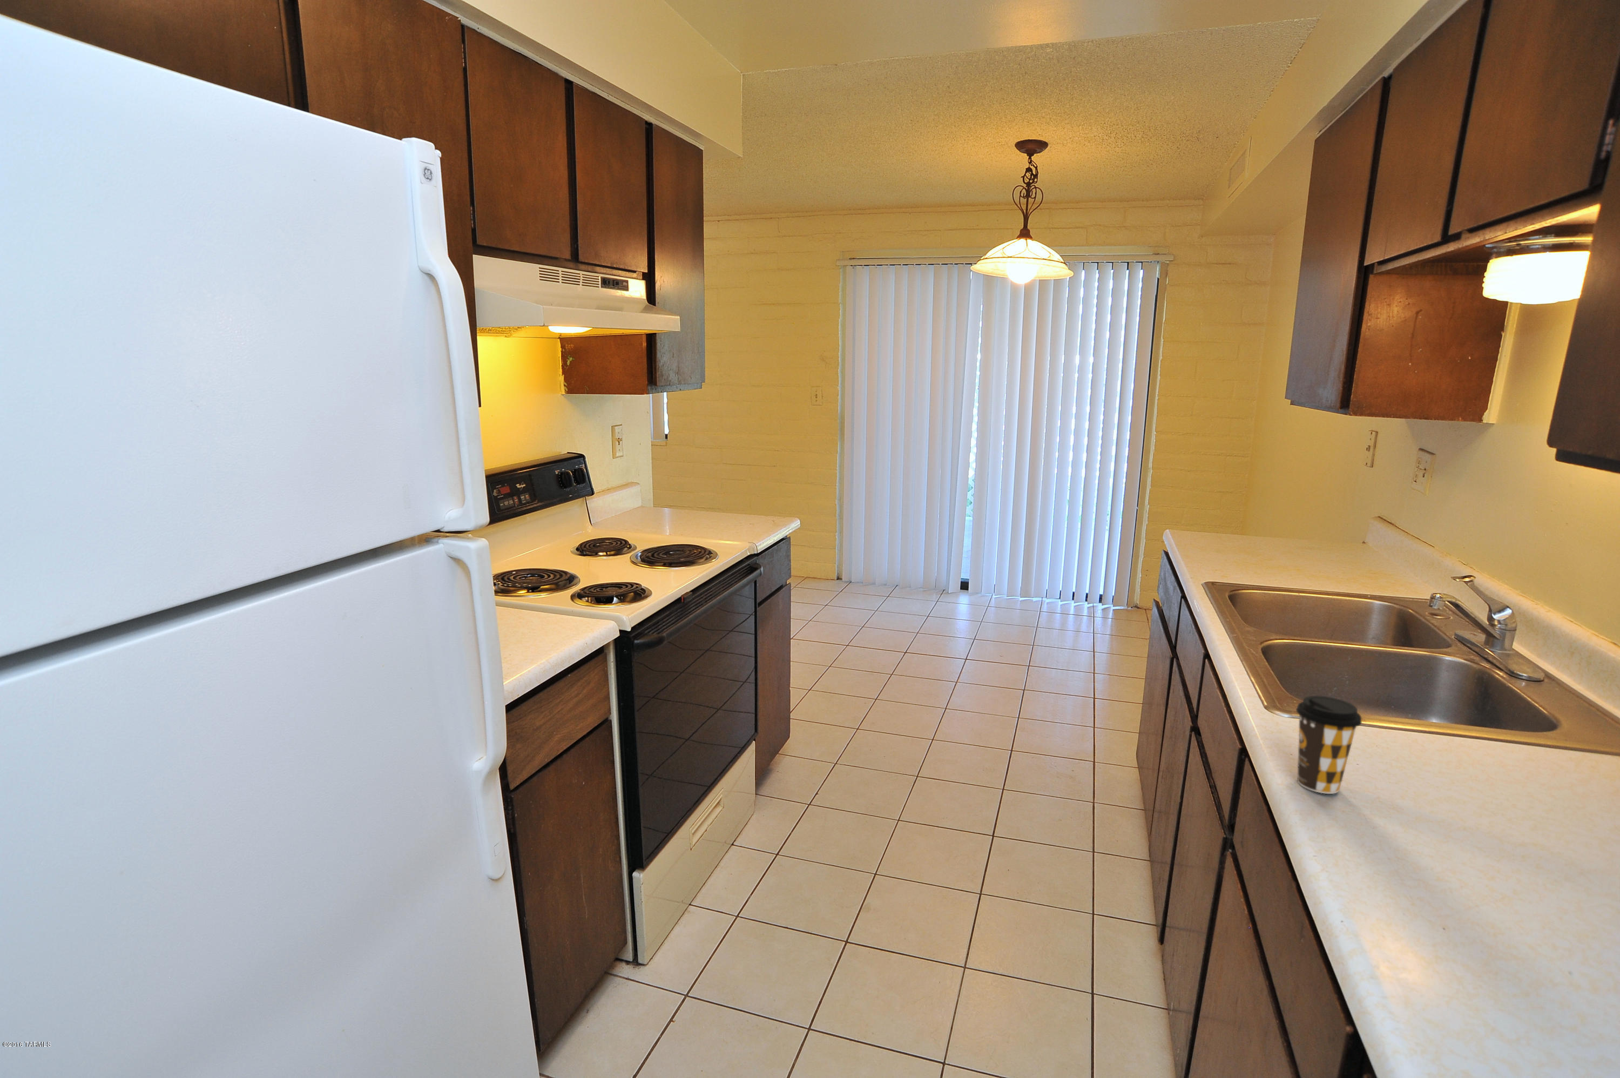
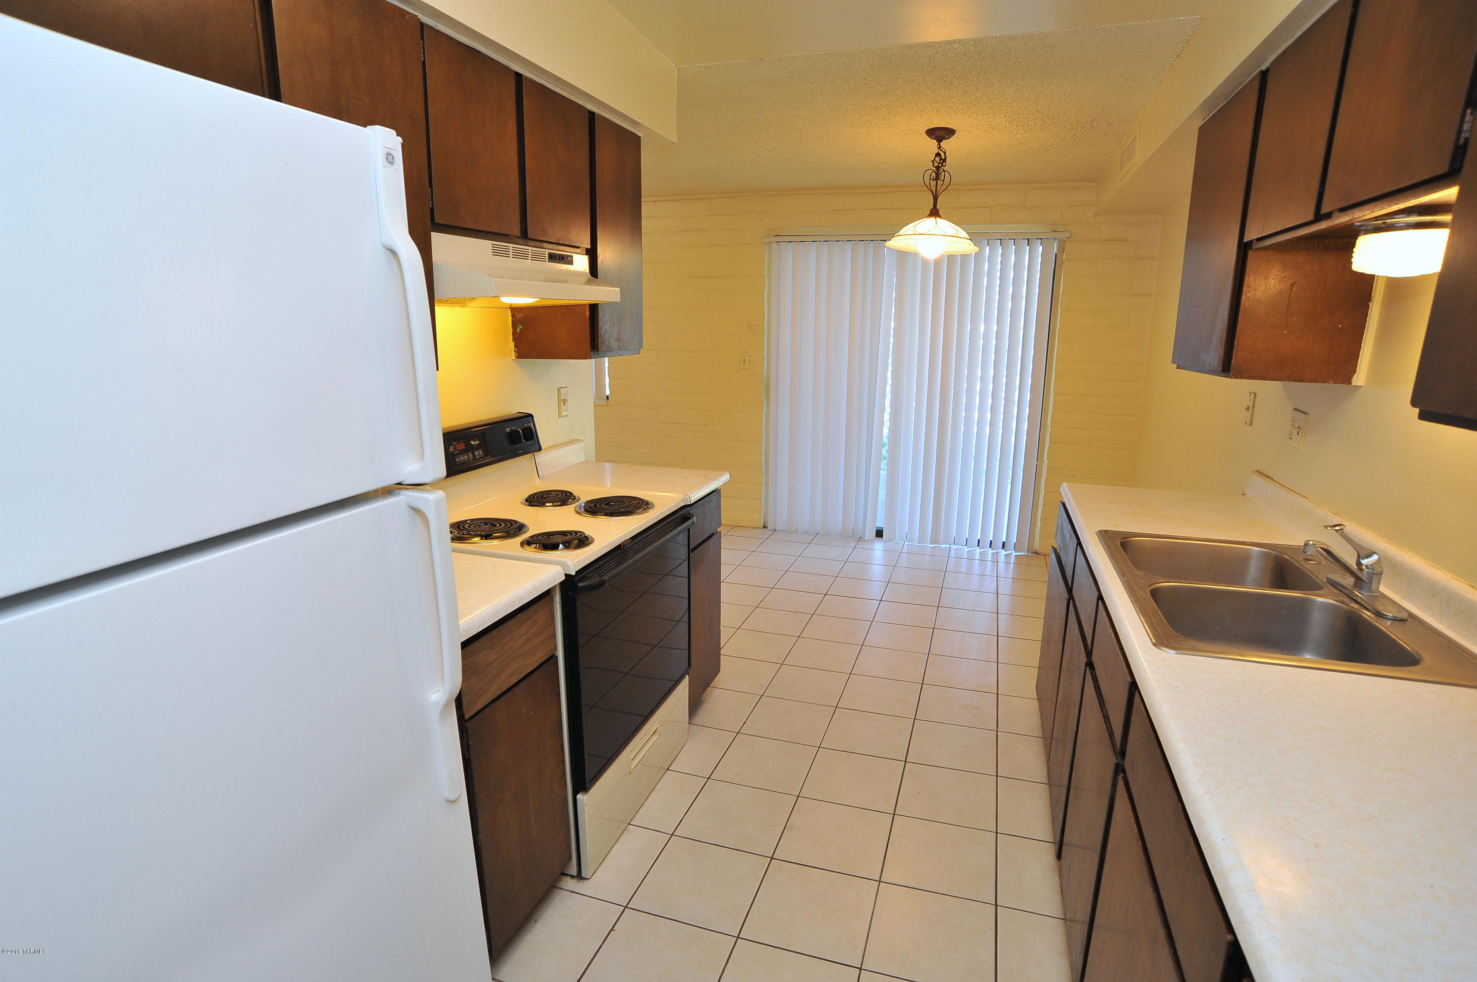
- coffee cup (1324, 745)
